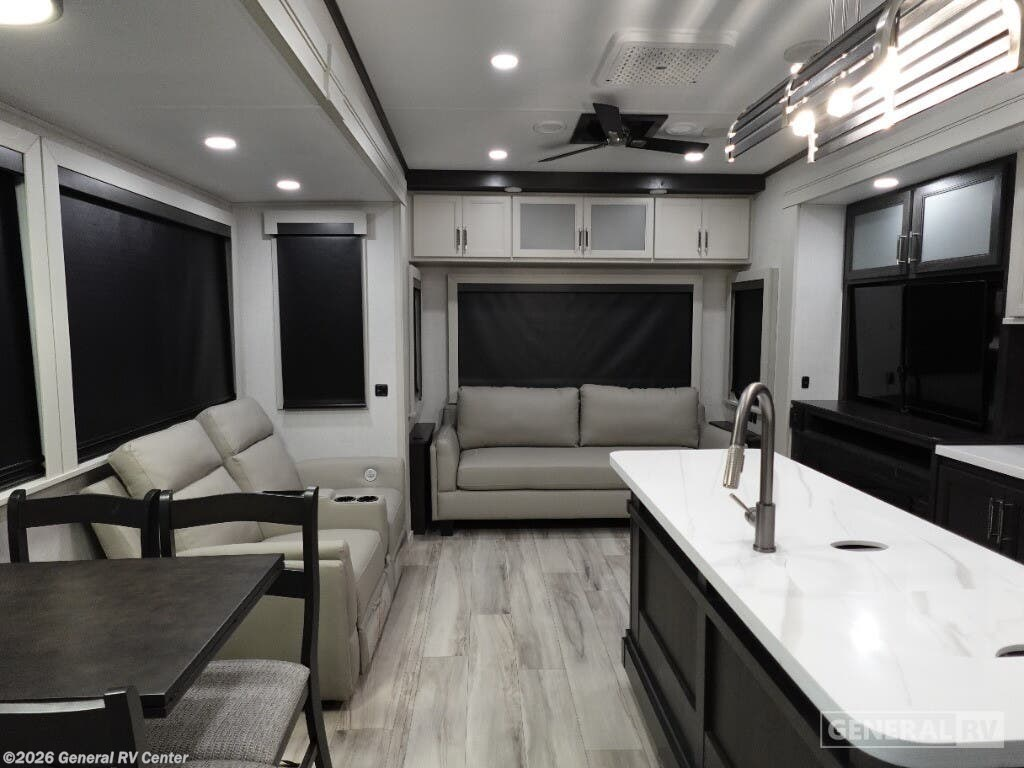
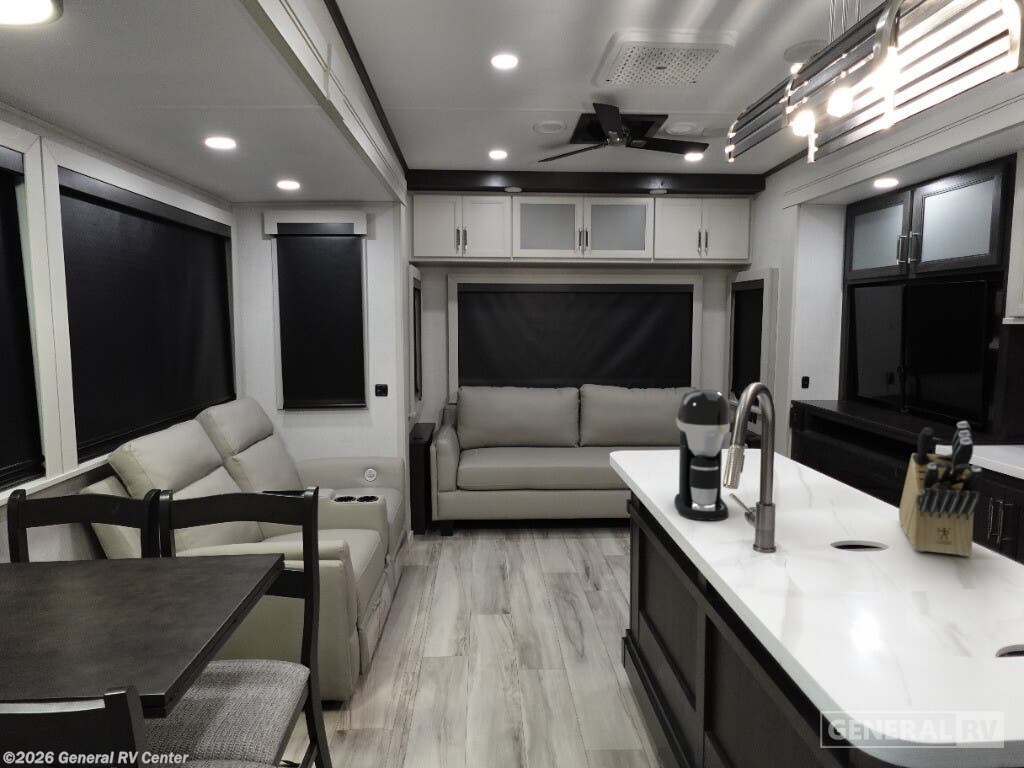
+ knife block (937, 480)
+ coffee maker (701, 448)
